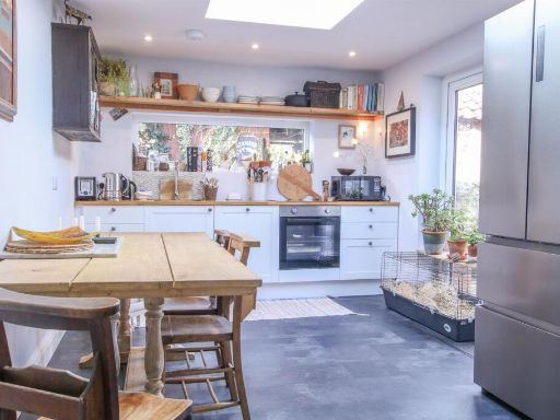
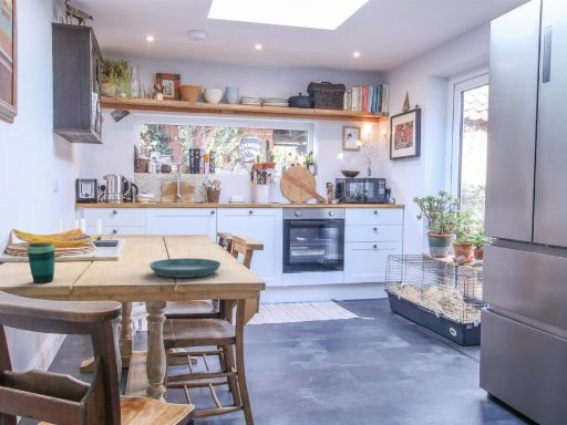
+ cup (41, 262)
+ saucer (185, 268)
